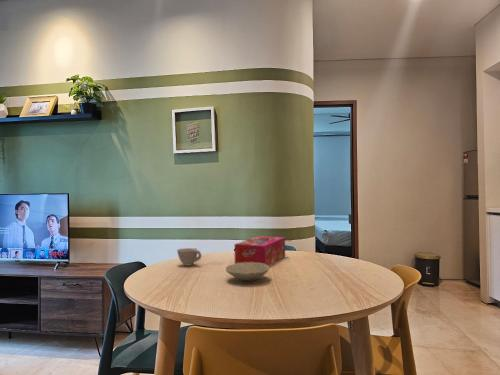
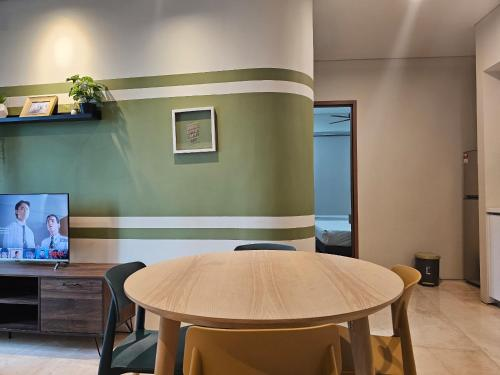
- bowl (248, 273)
- cup (190, 256)
- tissue box (261, 250)
